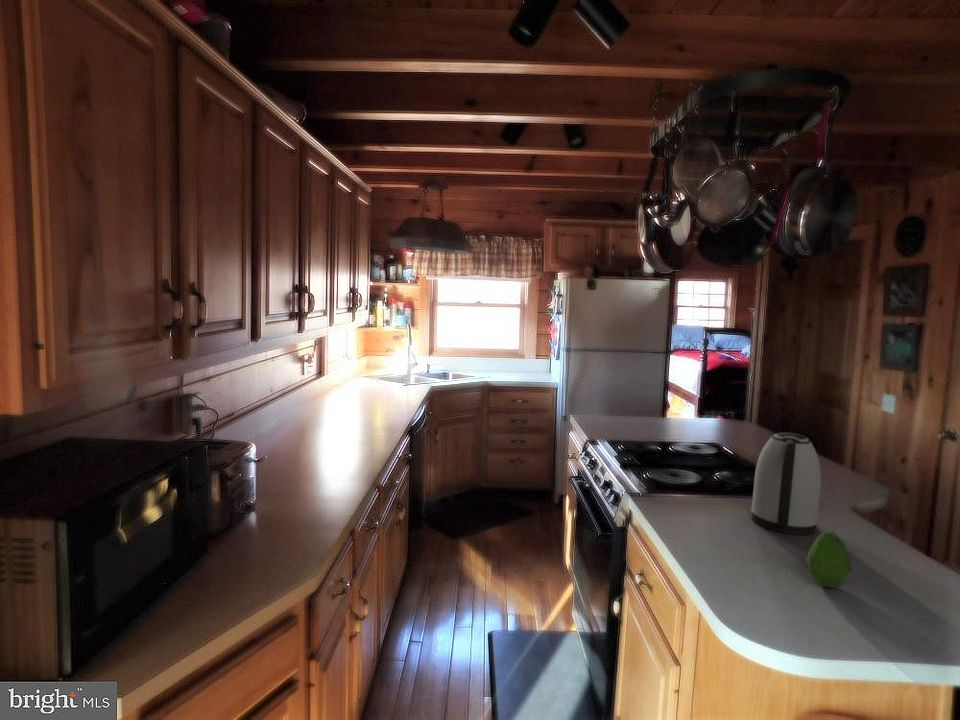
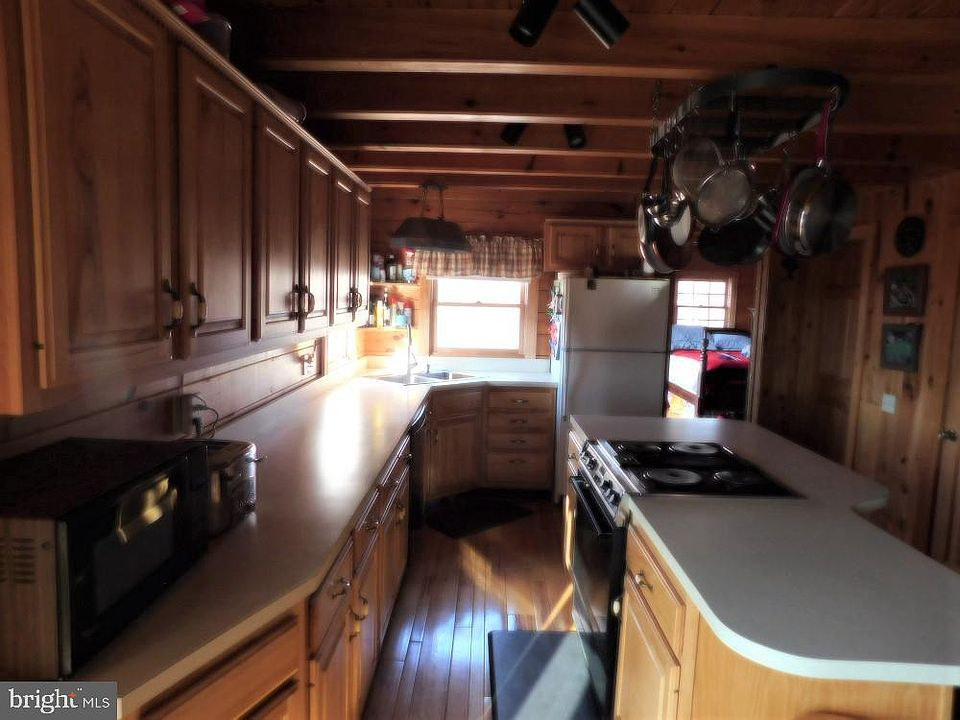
- fruit (829, 558)
- kettle (786, 481)
